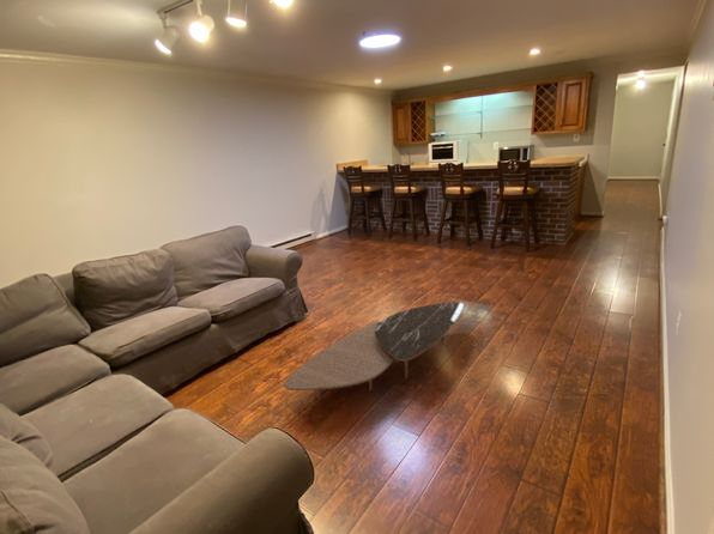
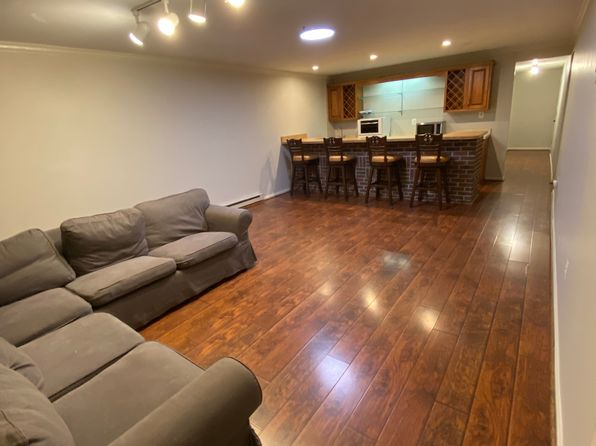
- coffee table (389, 348)
